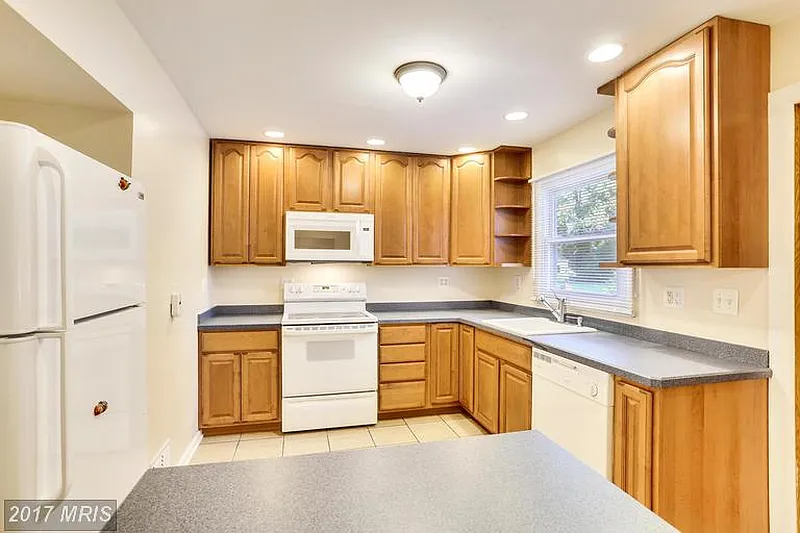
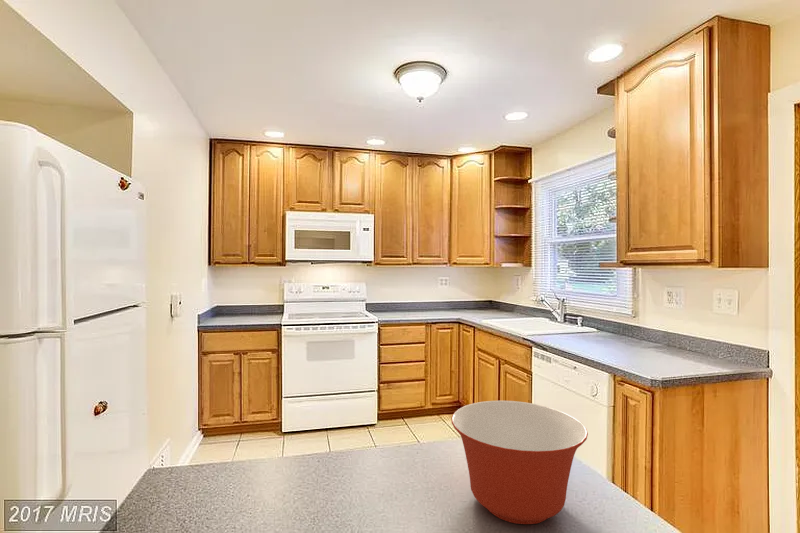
+ mixing bowl (516, 462)
